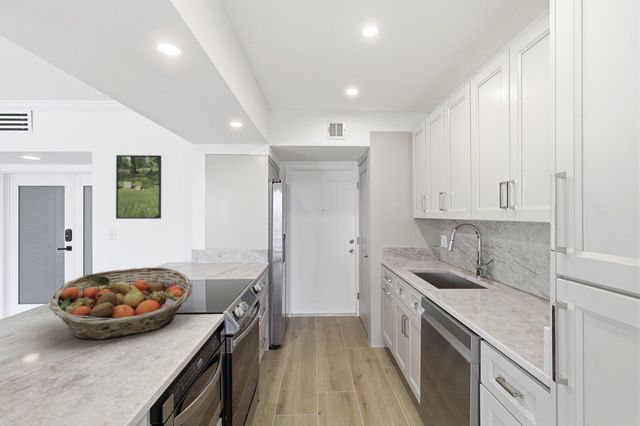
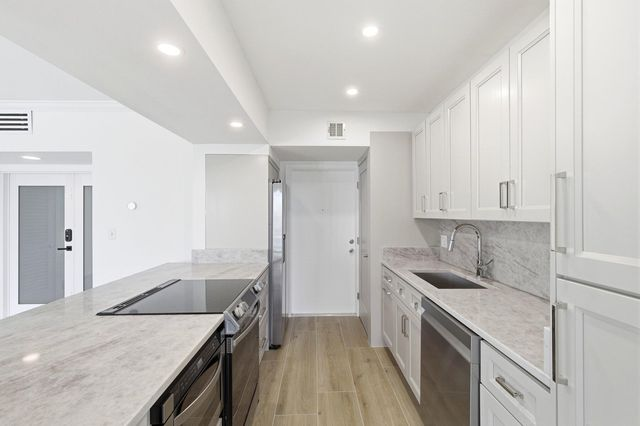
- fruit basket (128, 299)
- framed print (138, 187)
